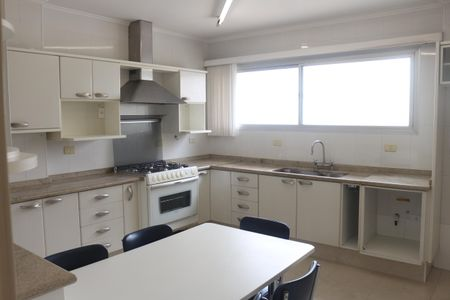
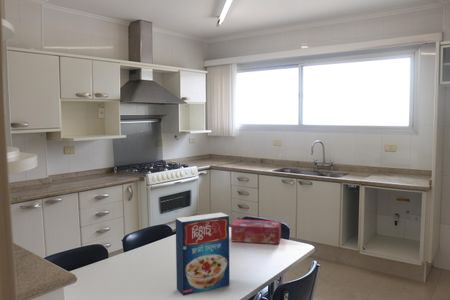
+ tissue box (256, 231)
+ cereal box (203, 252)
